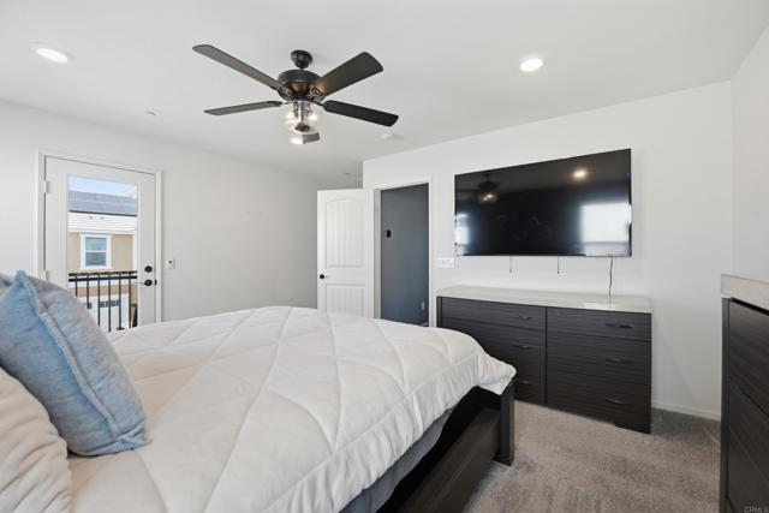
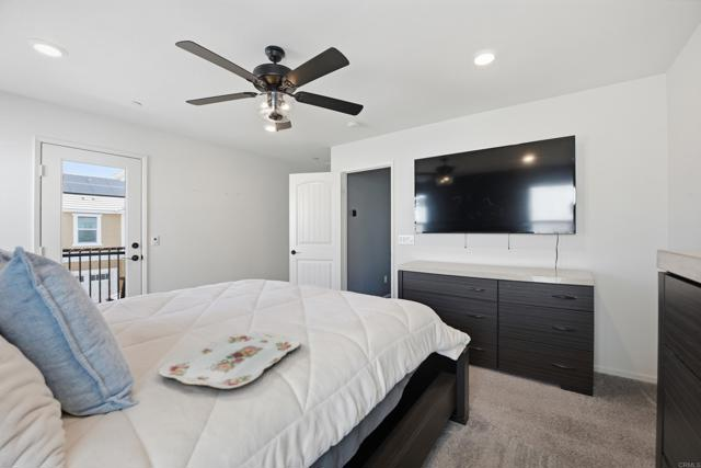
+ serving tray (238, 355)
